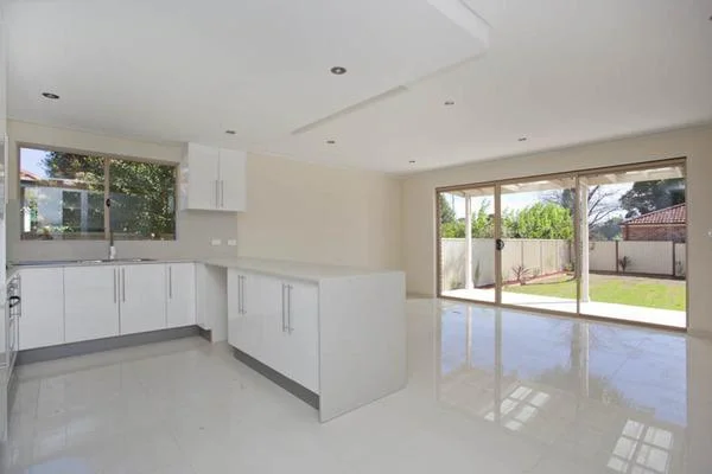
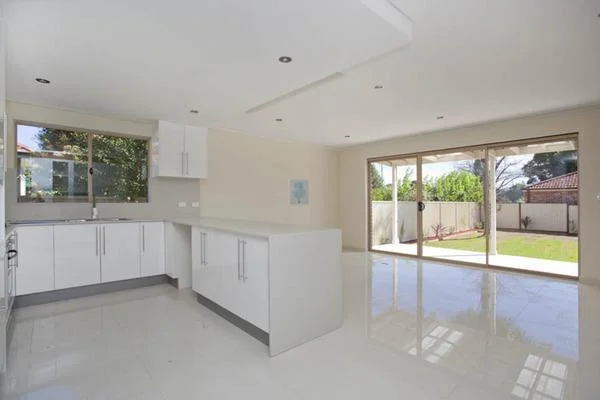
+ wall art (299, 192)
